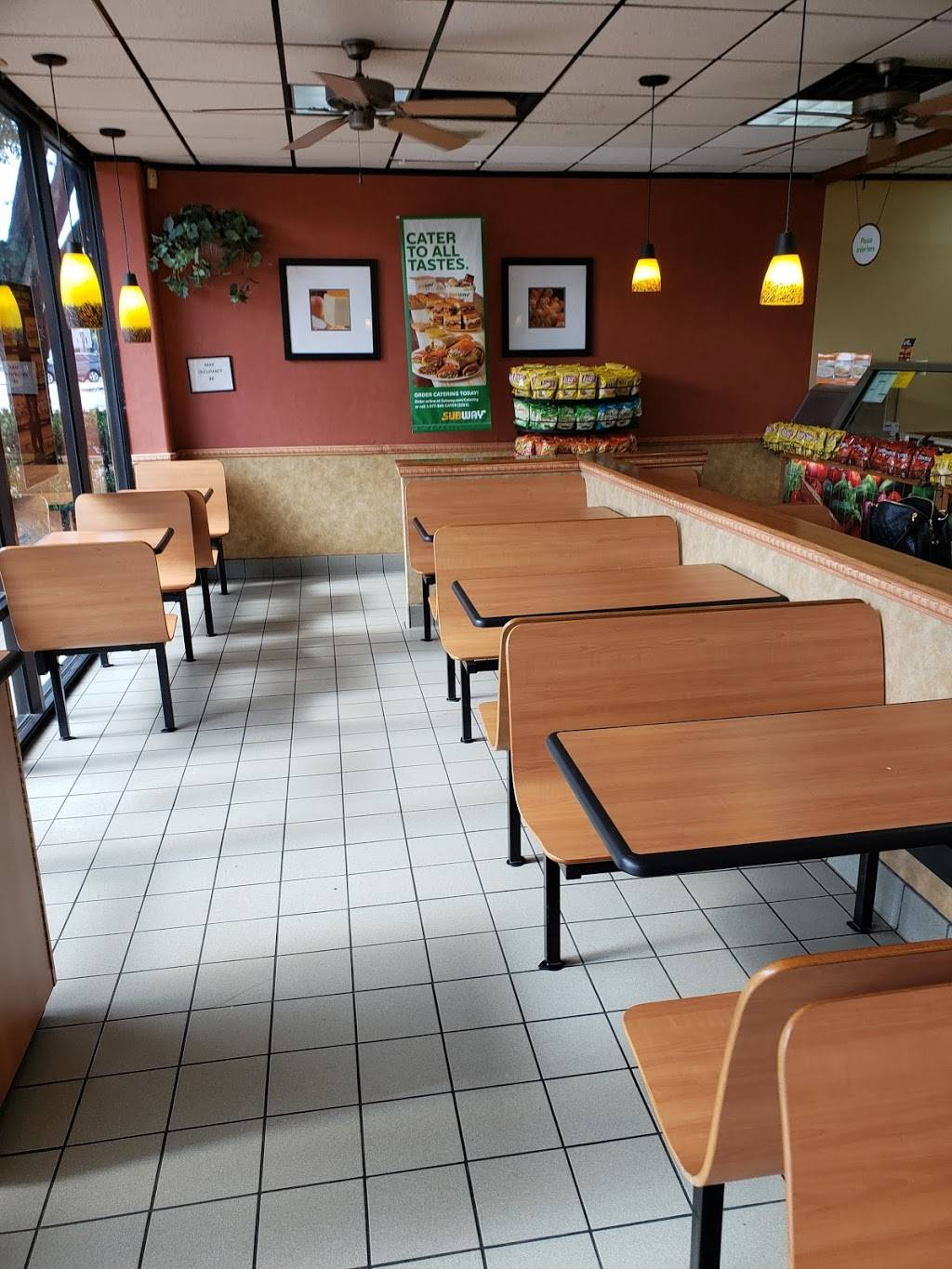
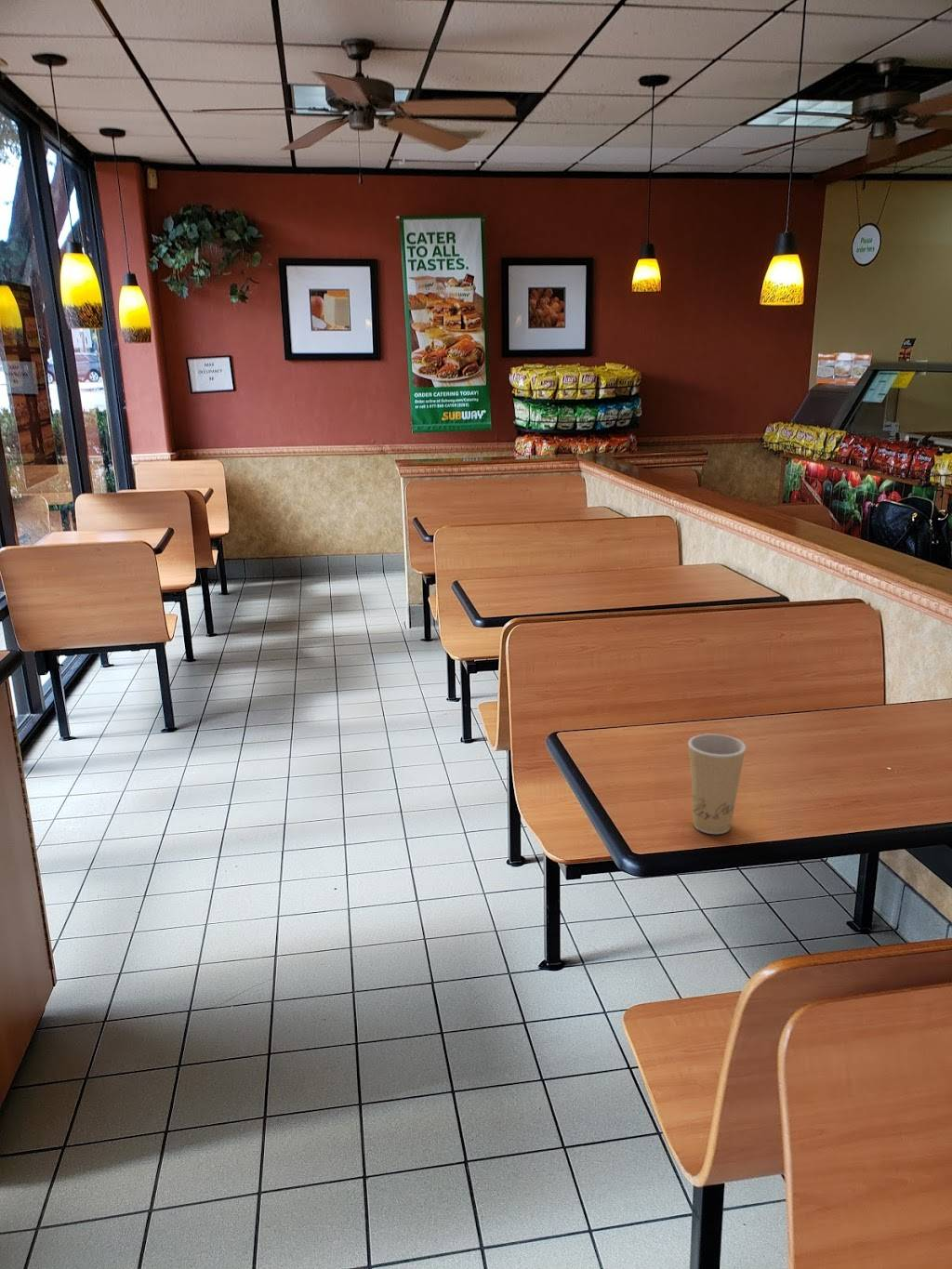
+ paper cup (714, 785)
